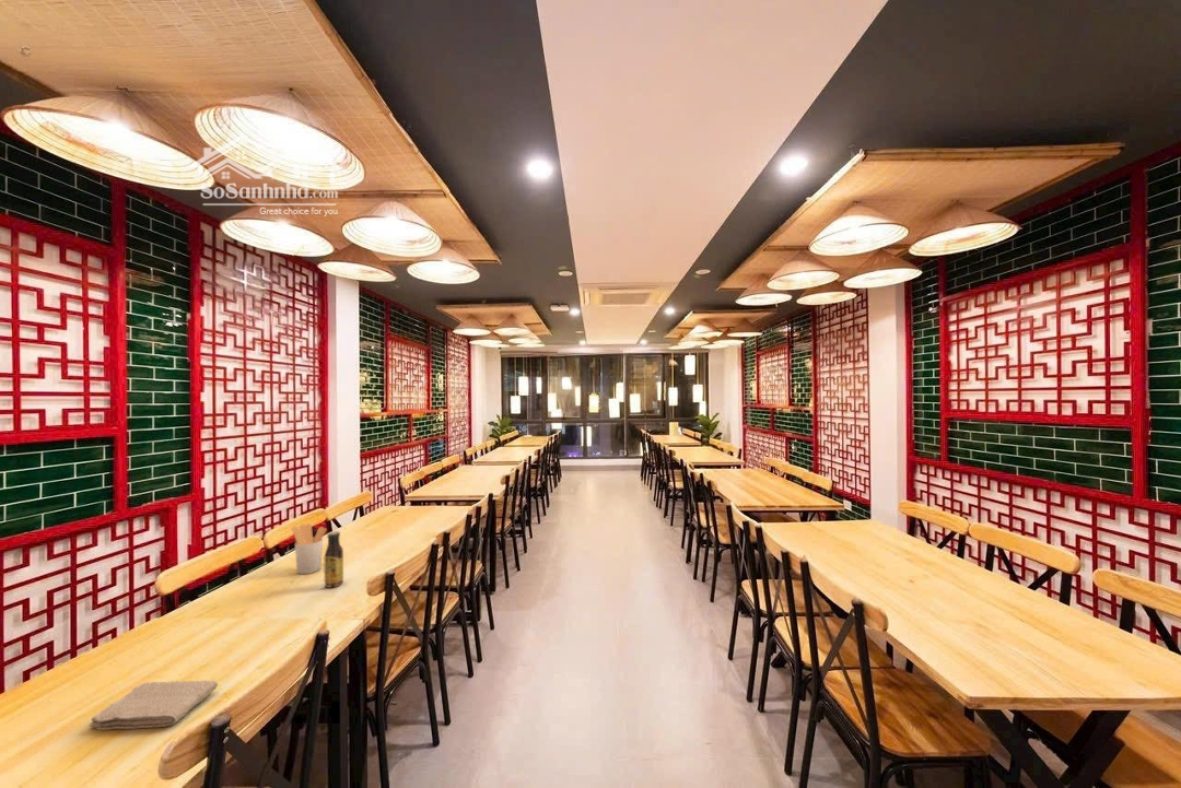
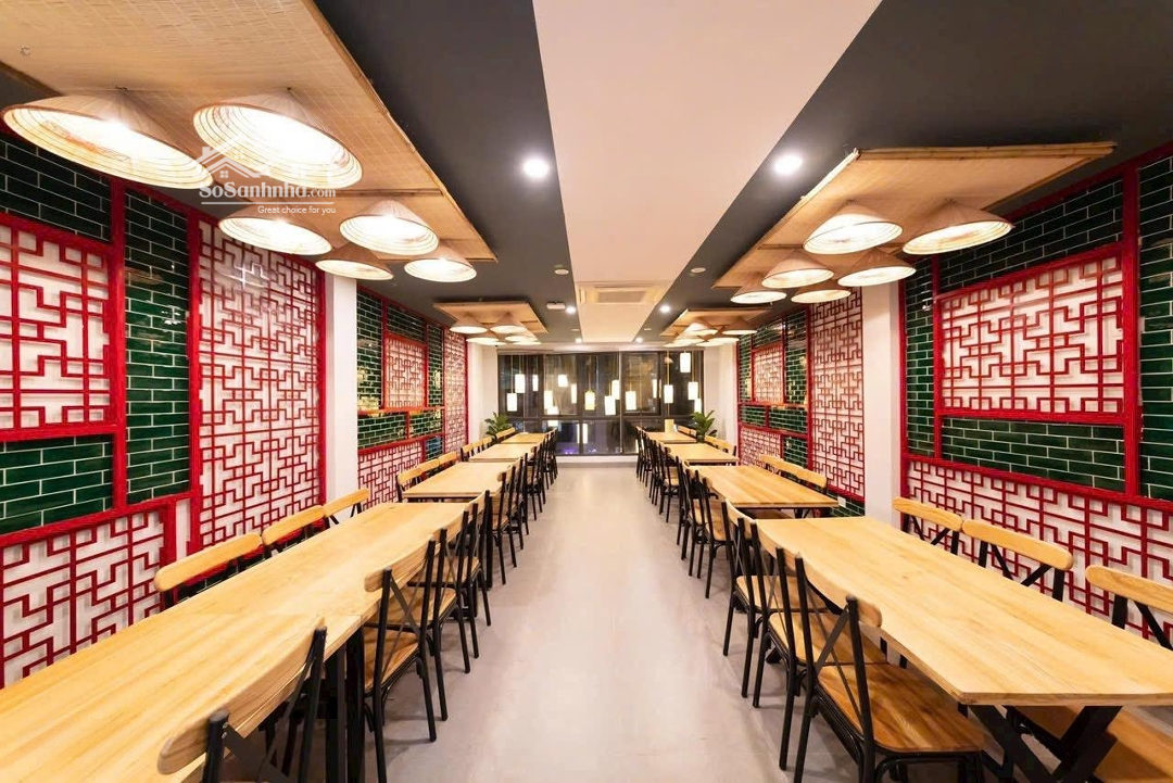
- washcloth (156, 702)
- utensil holder (306, 546)
- sauce bottle (334, 558)
